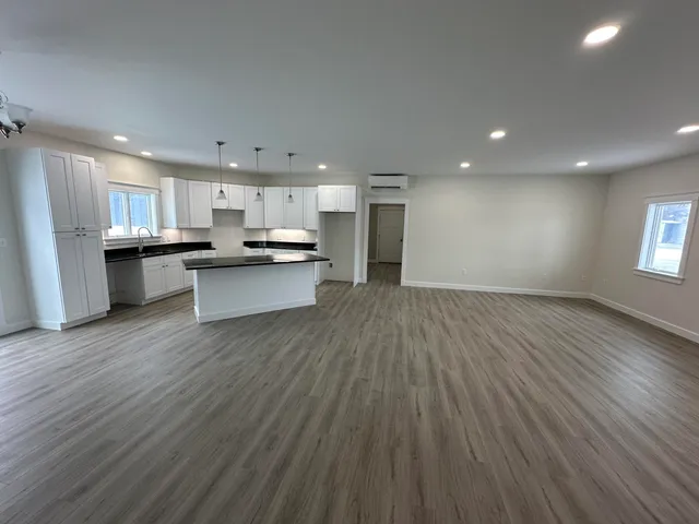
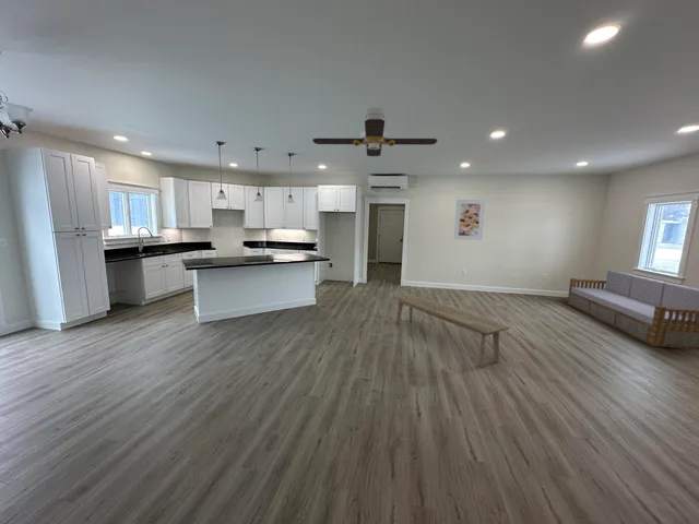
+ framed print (469, 219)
+ bench (441, 319)
+ sofa (628, 300)
+ ceiling fan (374, 130)
